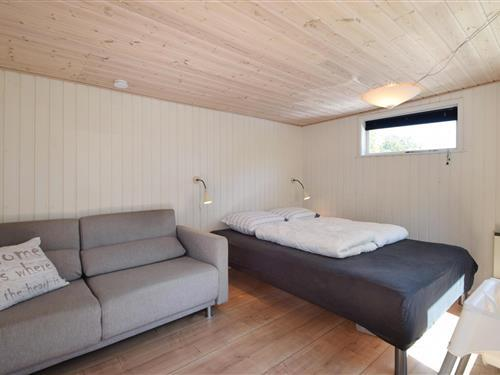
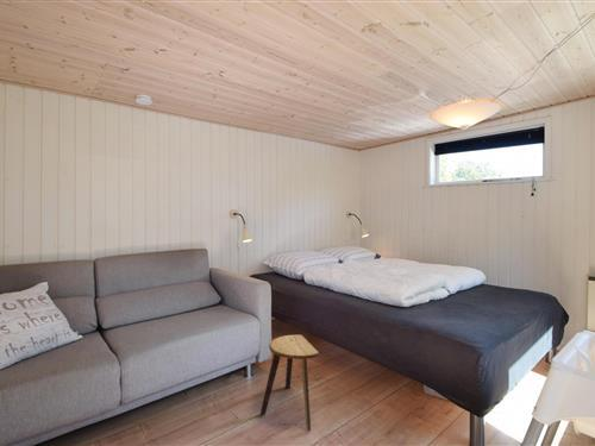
+ stool (288, 375)
